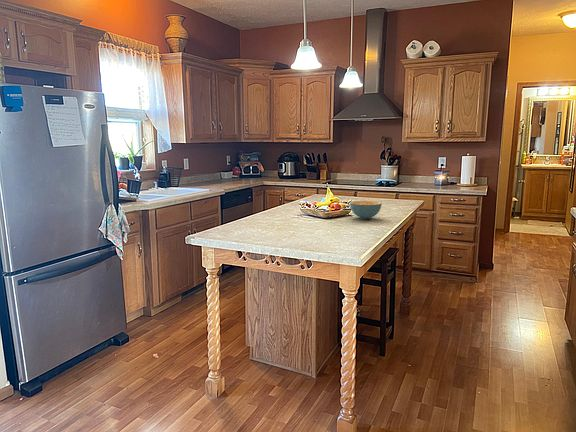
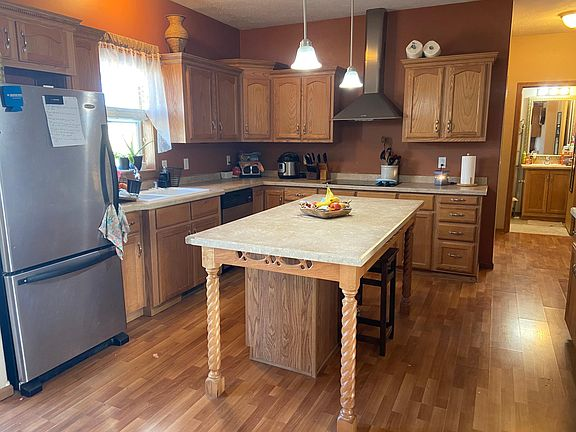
- cereal bowl (365, 210)
